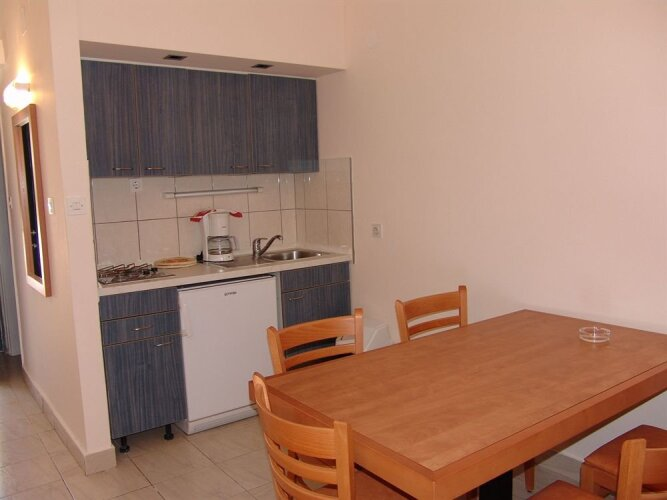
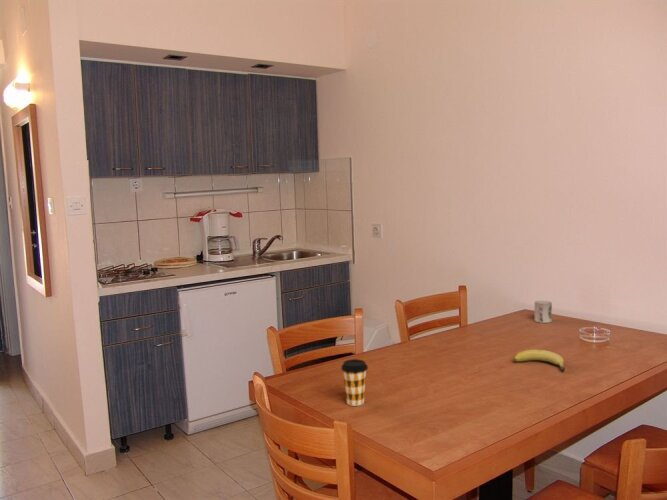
+ coffee cup (354, 382)
+ fruit (542, 358)
+ cup (542, 312)
